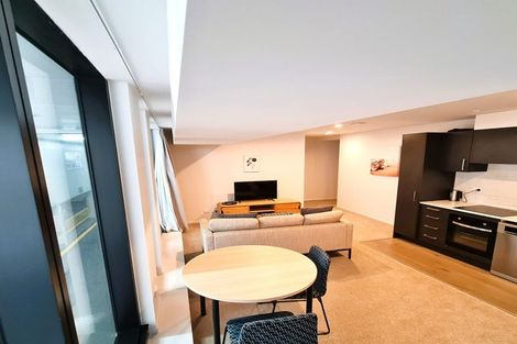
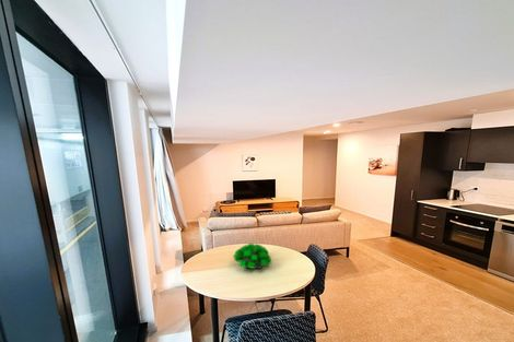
+ plant (253, 253)
